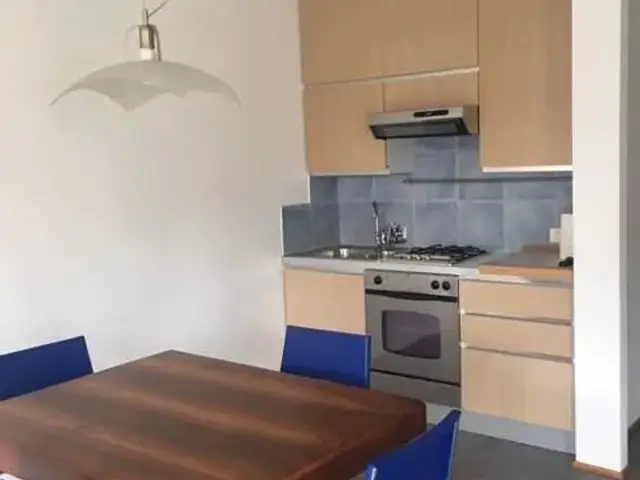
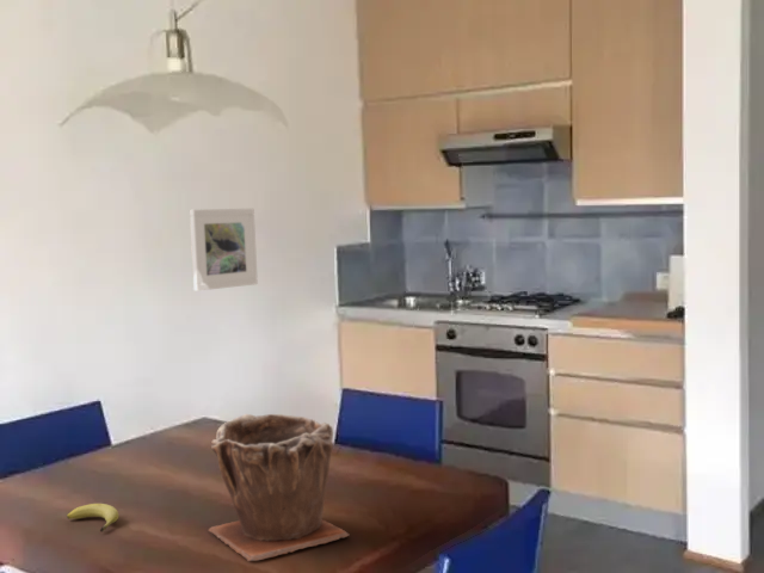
+ fruit (97, 515)
+ plant pot (275, 479)
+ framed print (224, 248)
